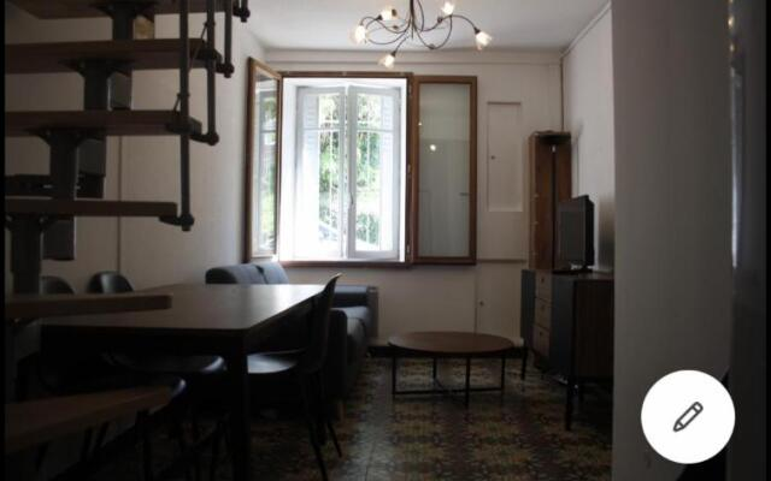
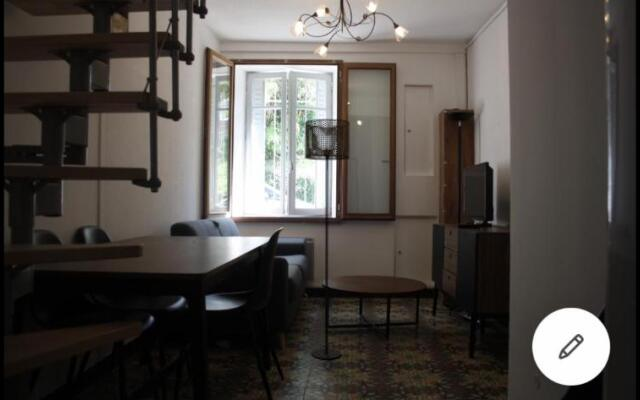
+ floor lamp (326, 238)
